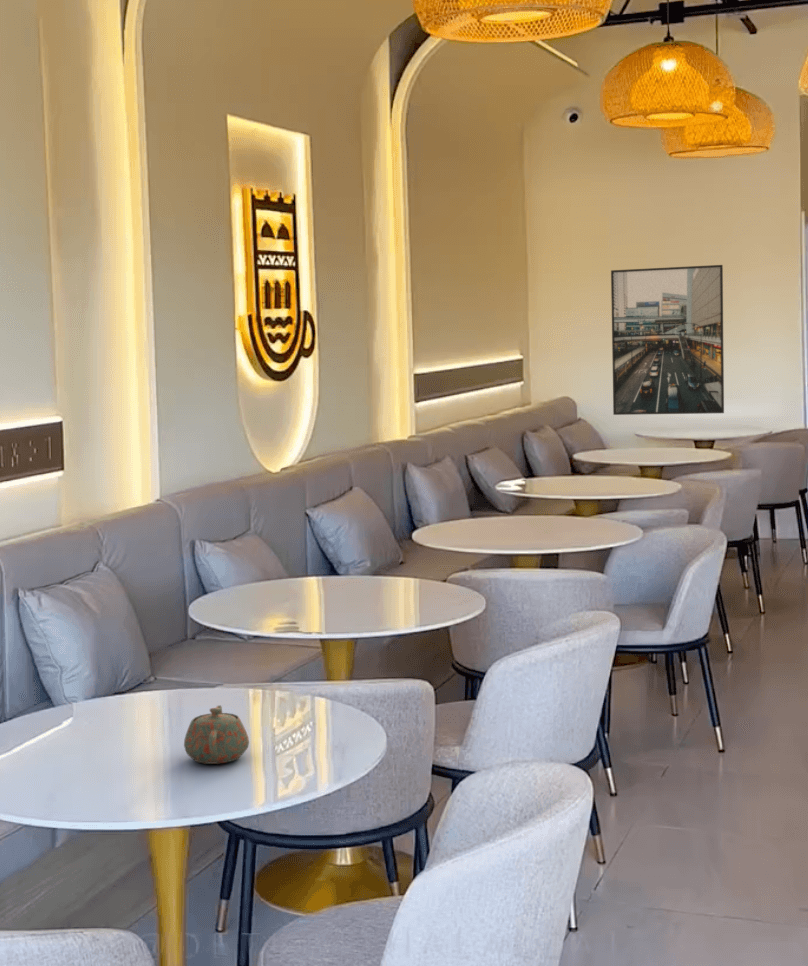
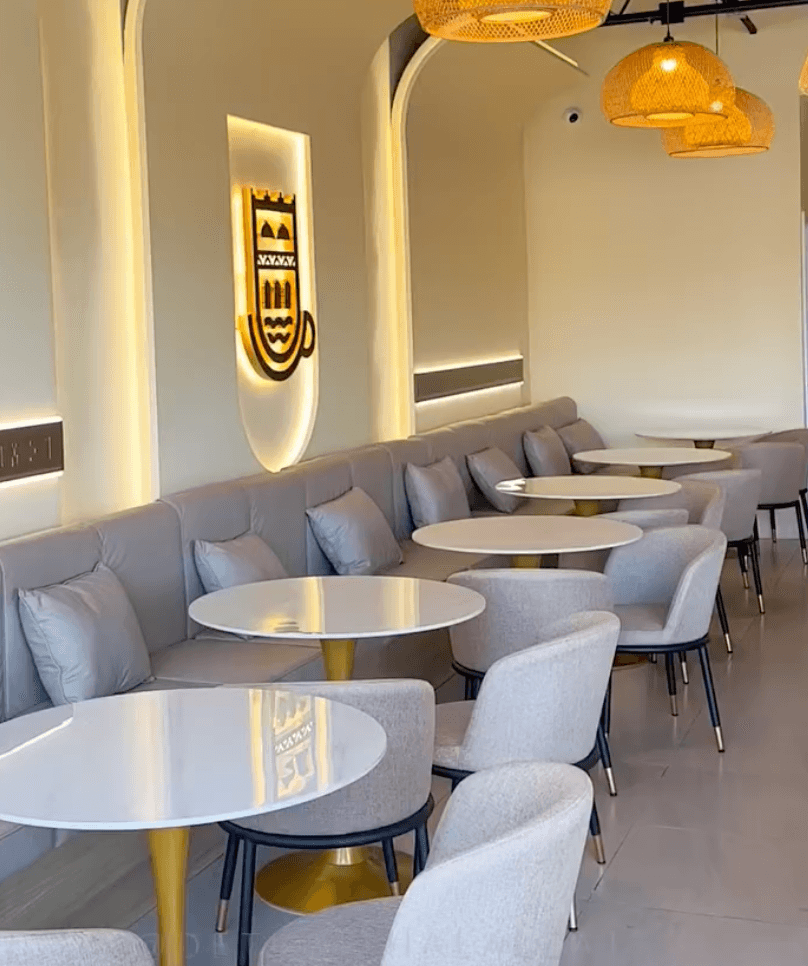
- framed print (667, 341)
- teapot (216, 732)
